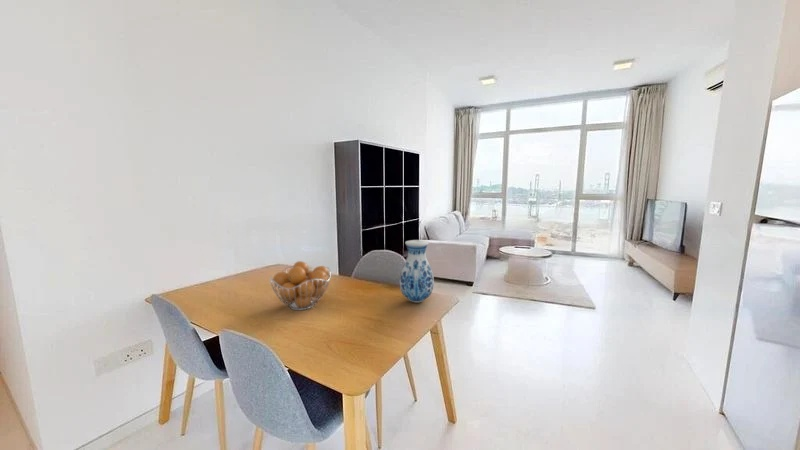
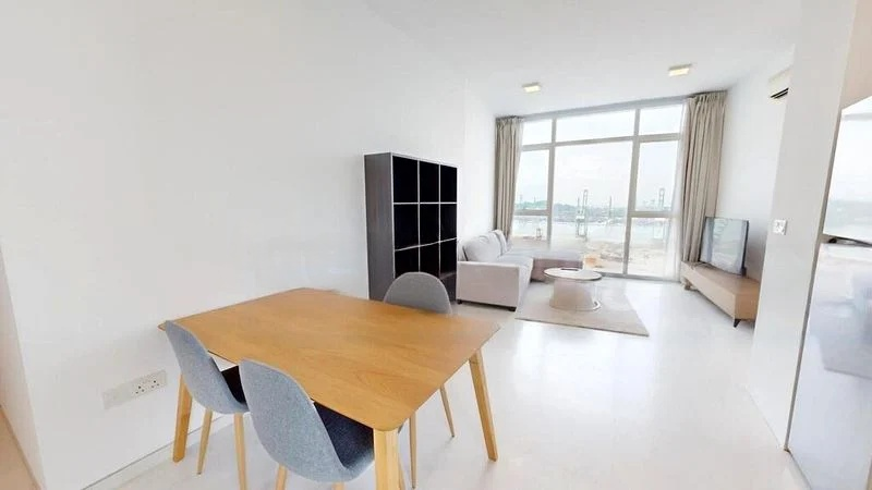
- vase (416, 271)
- fruit basket (301, 284)
